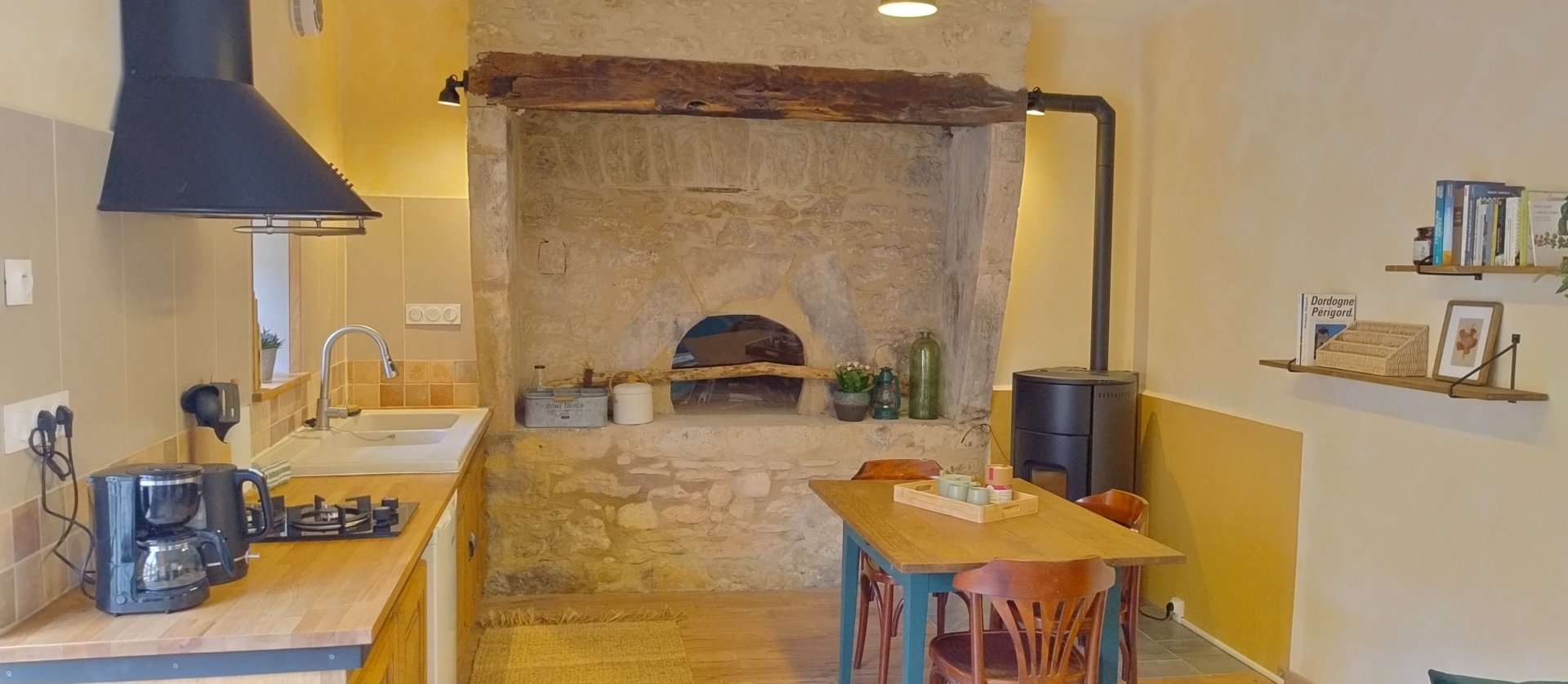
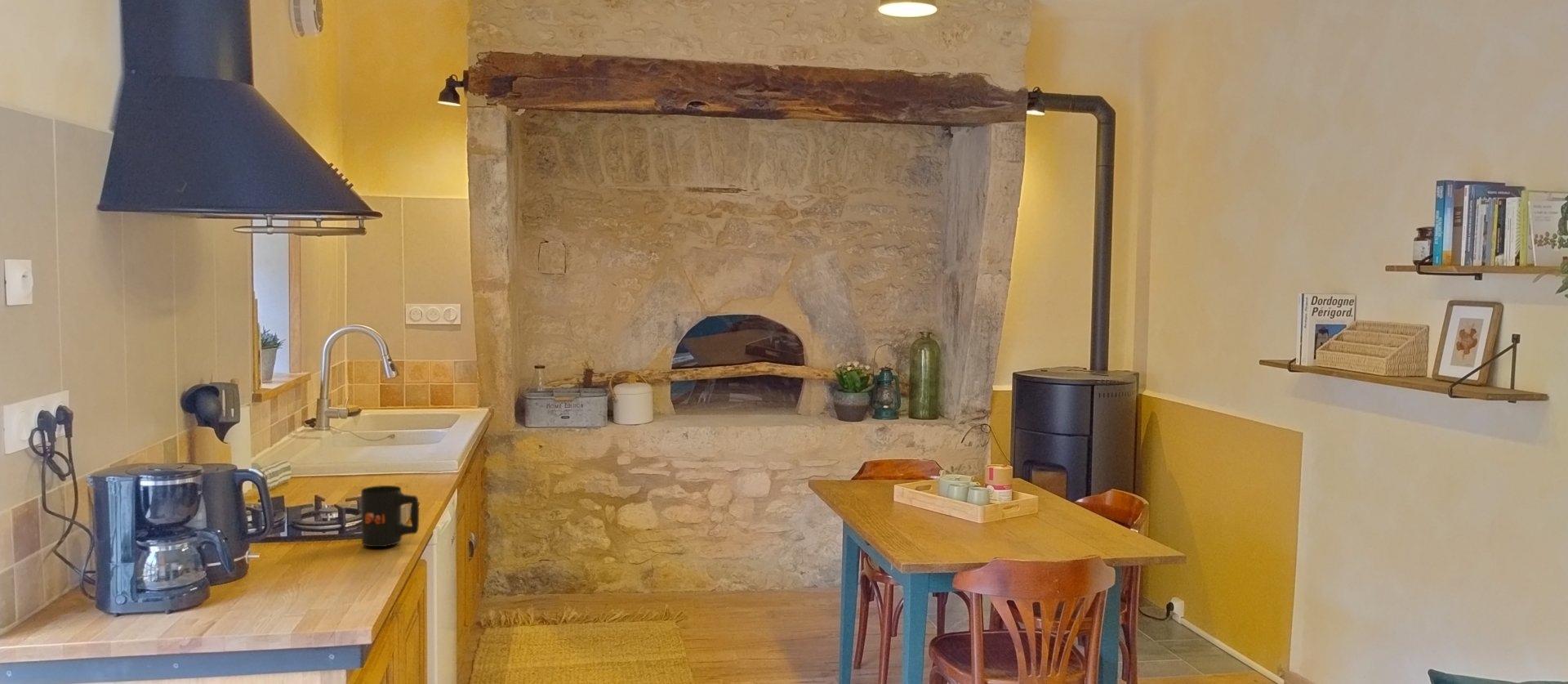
+ mug (390, 516)
